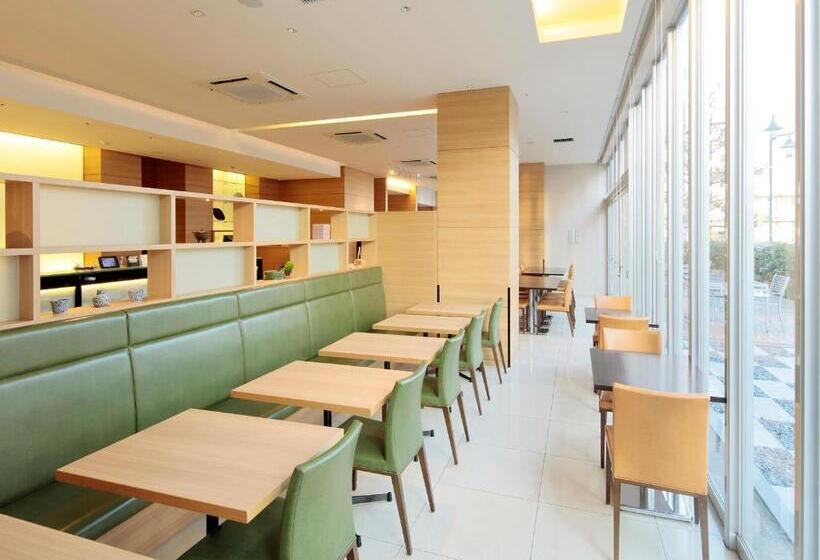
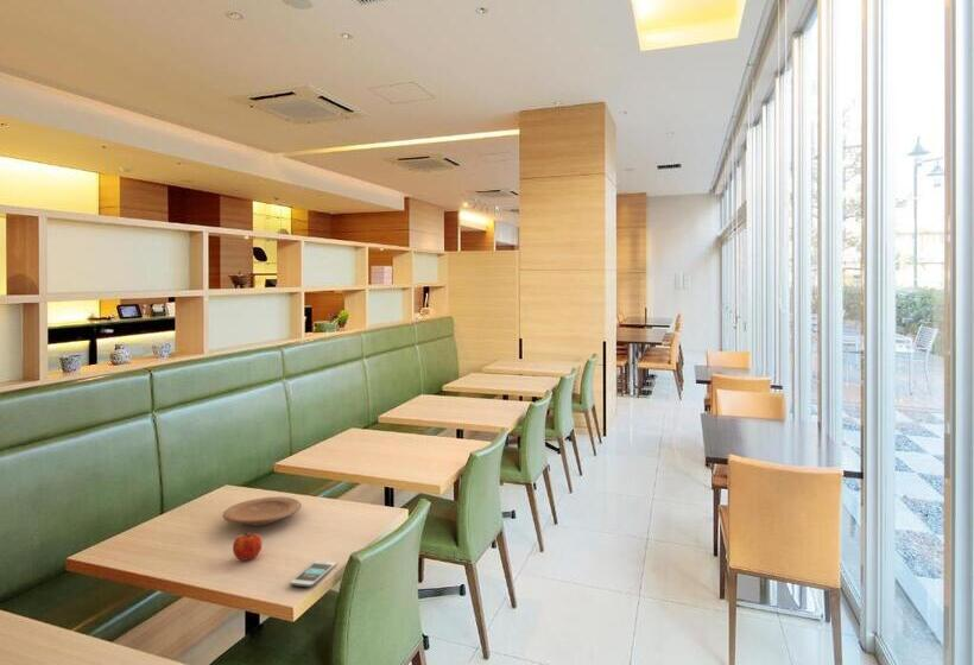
+ fruit (247, 544)
+ smartphone (314, 572)
+ plate (263, 513)
